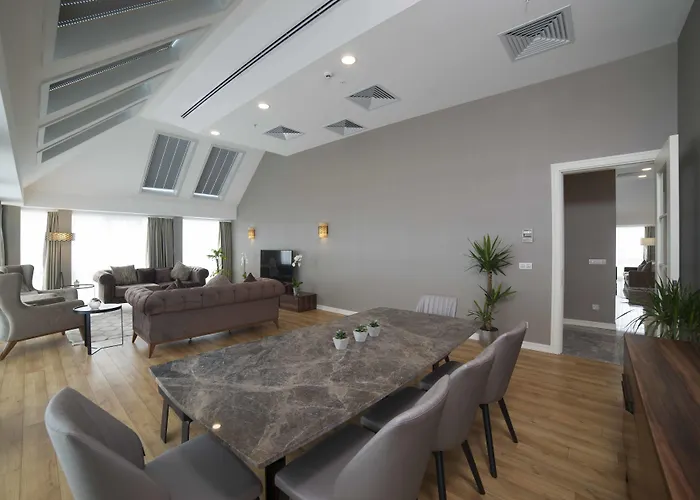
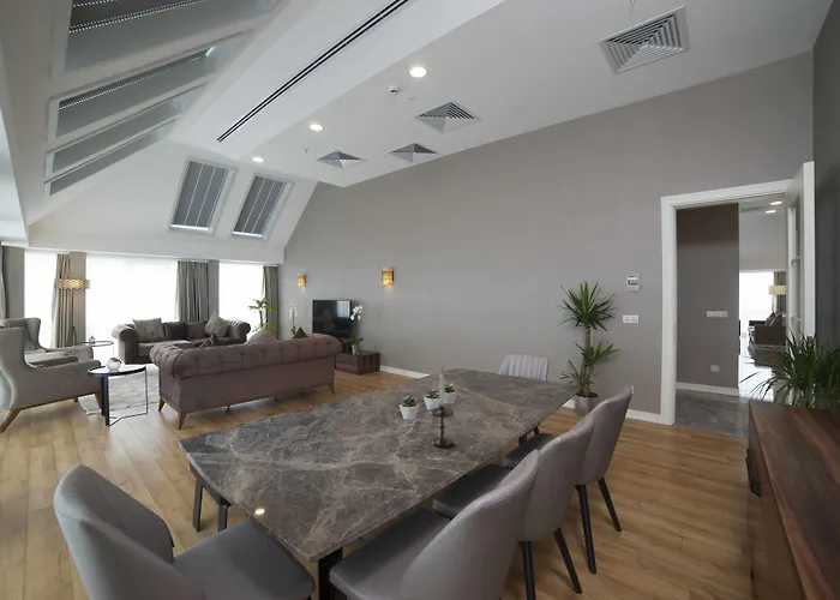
+ candlestick (442, 403)
